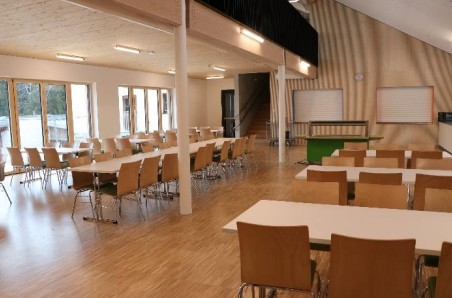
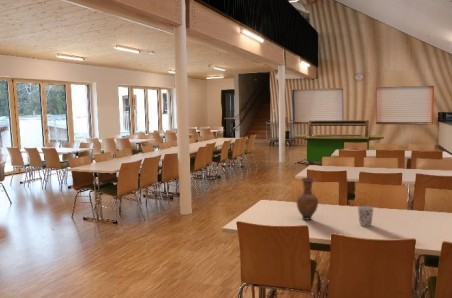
+ cup (365, 216)
+ vase (307, 199)
